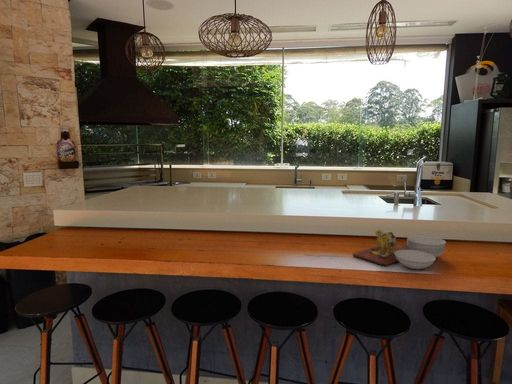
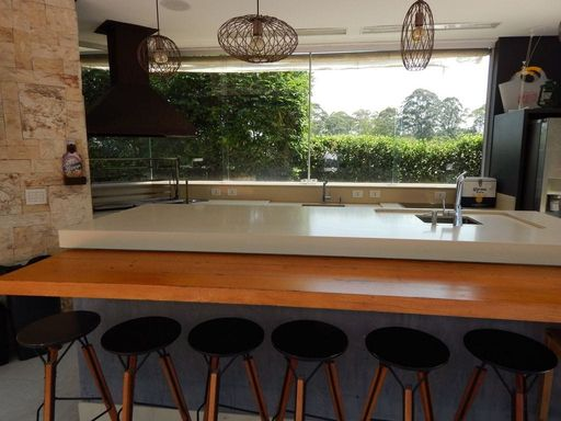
- cutting board (405, 245)
